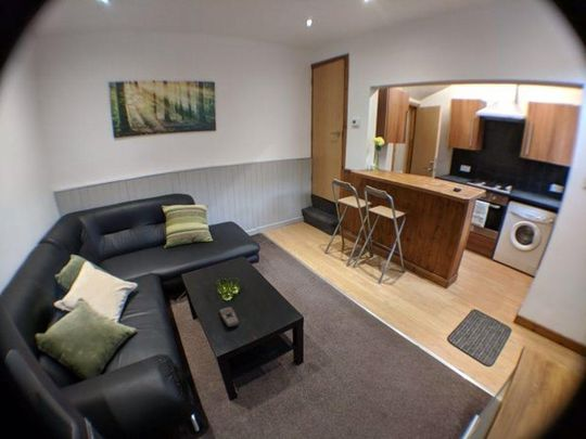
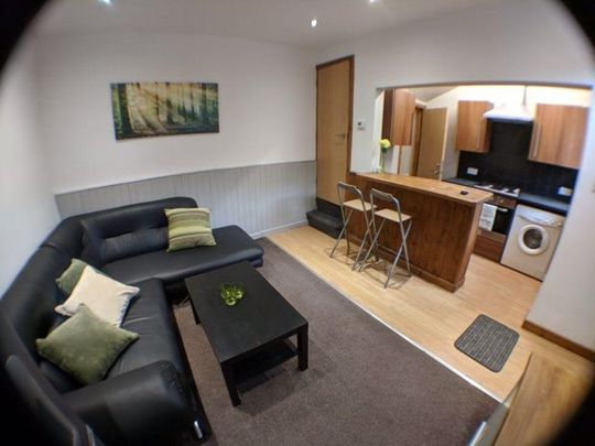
- remote control (229, 317)
